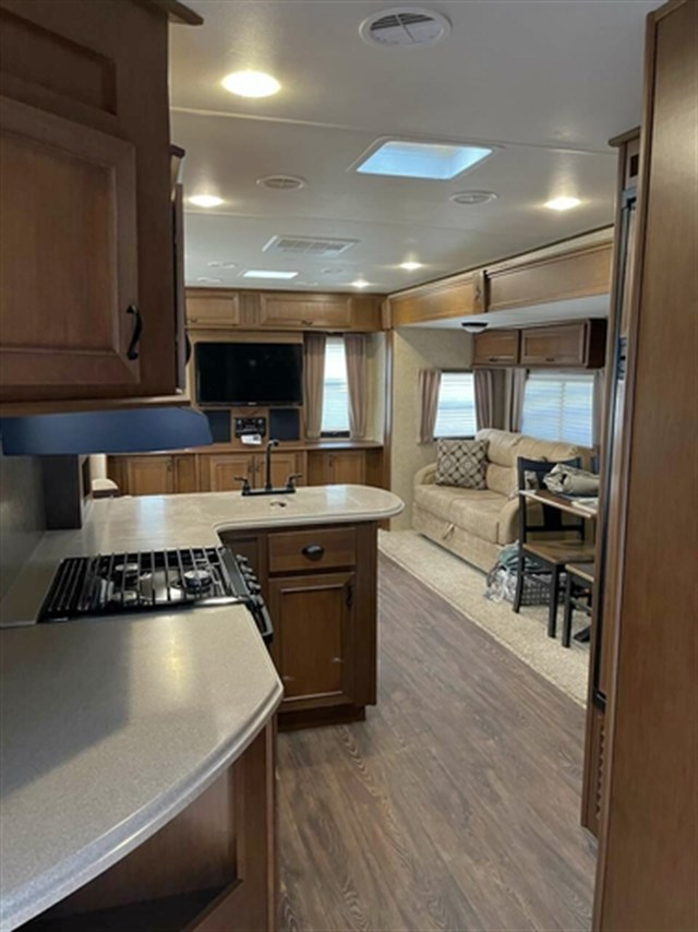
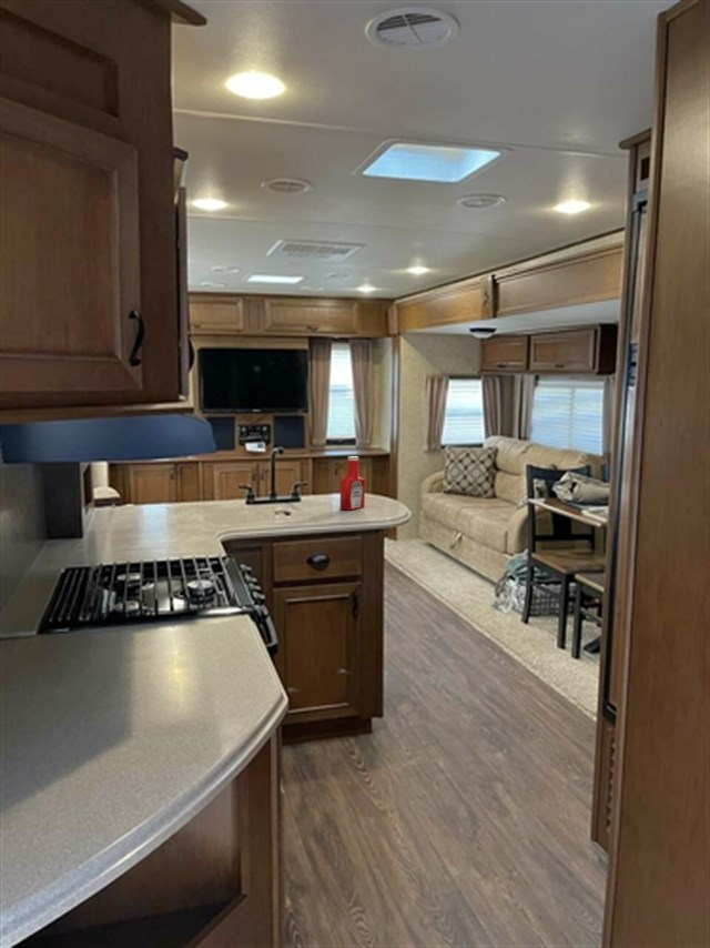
+ soap bottle (352, 482)
